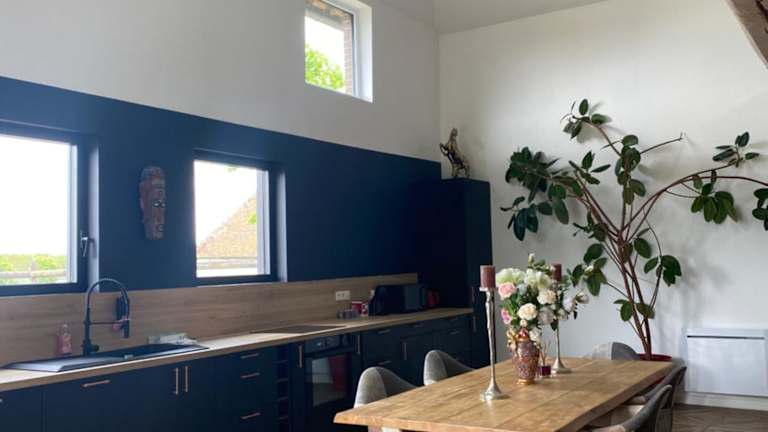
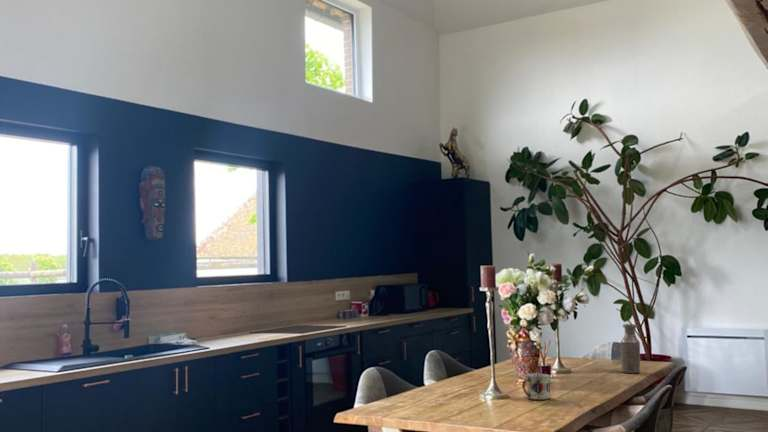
+ bottle (630, 348)
+ mug (537, 386)
